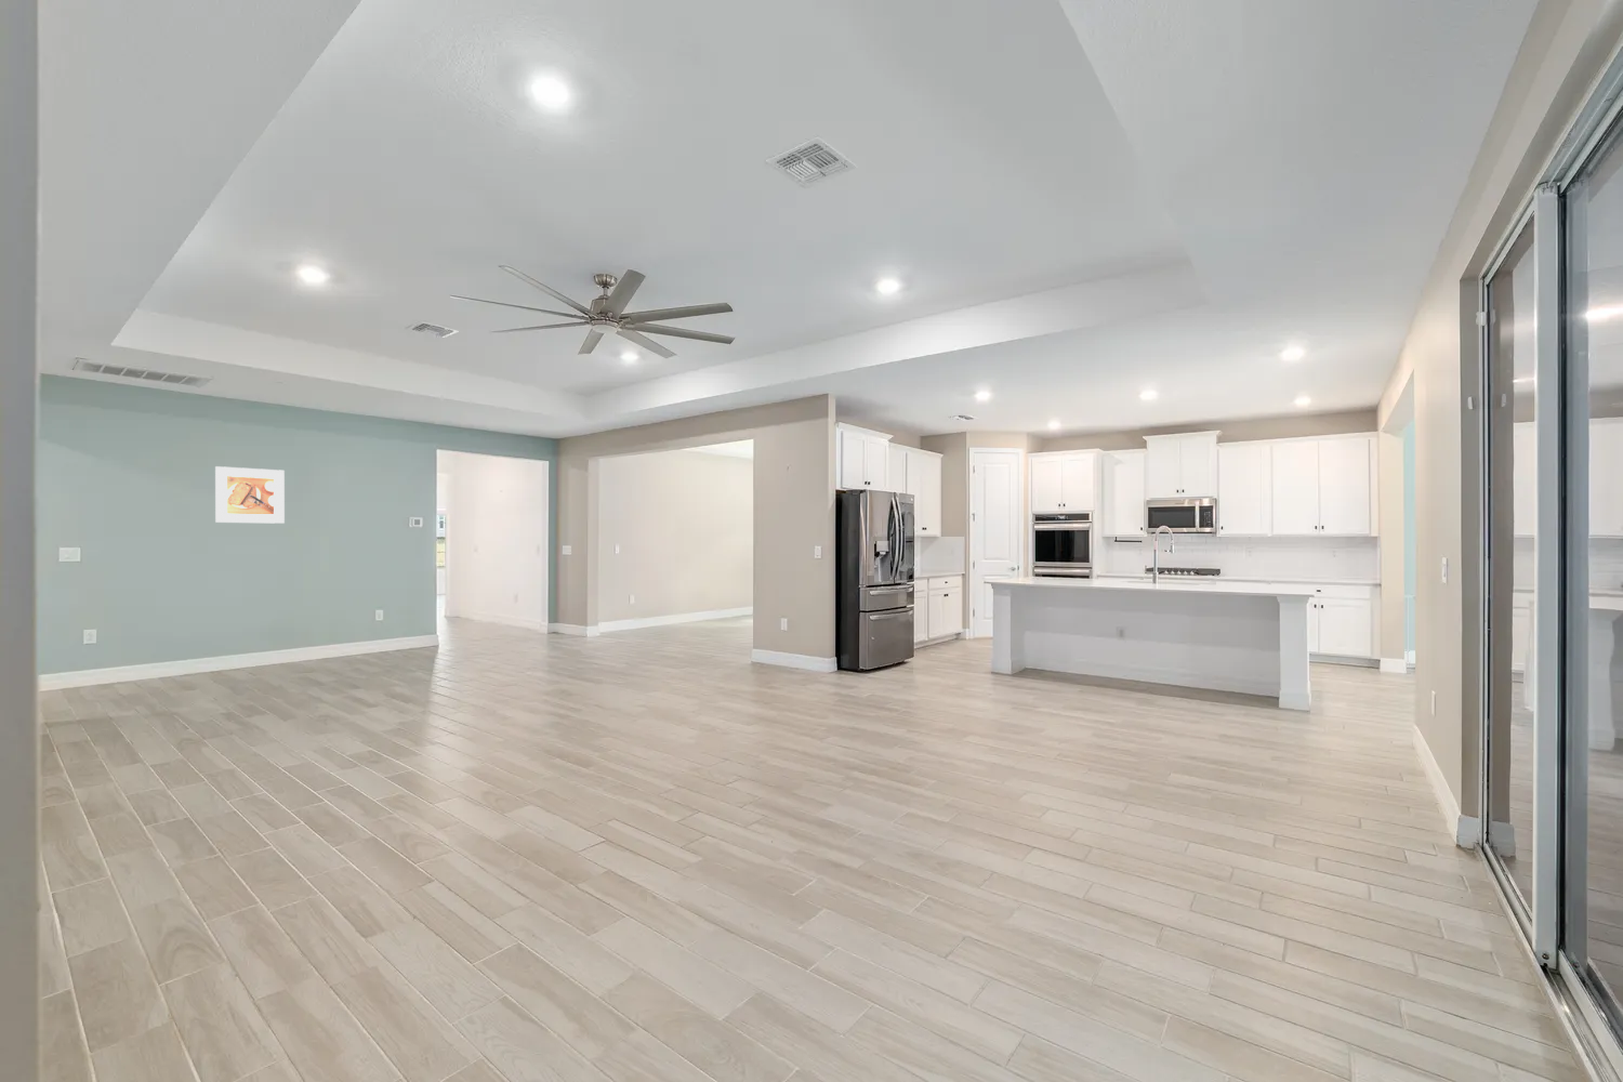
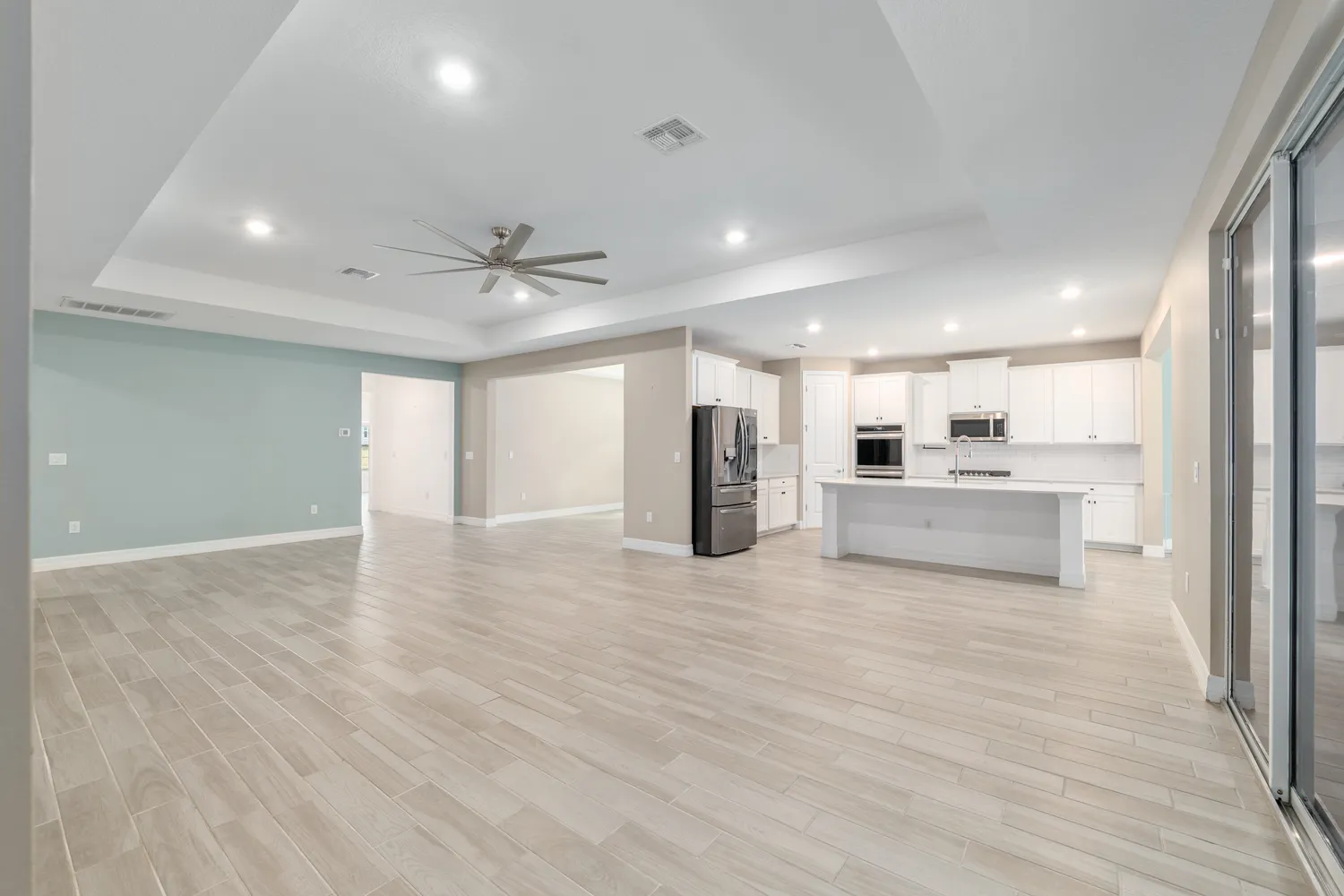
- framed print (250, 495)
